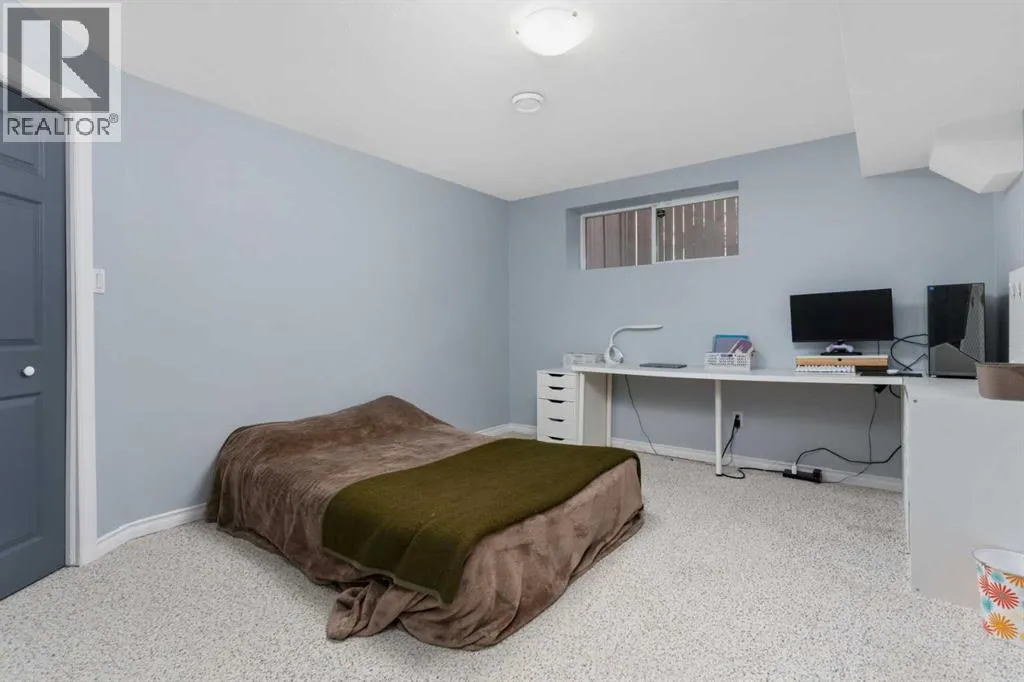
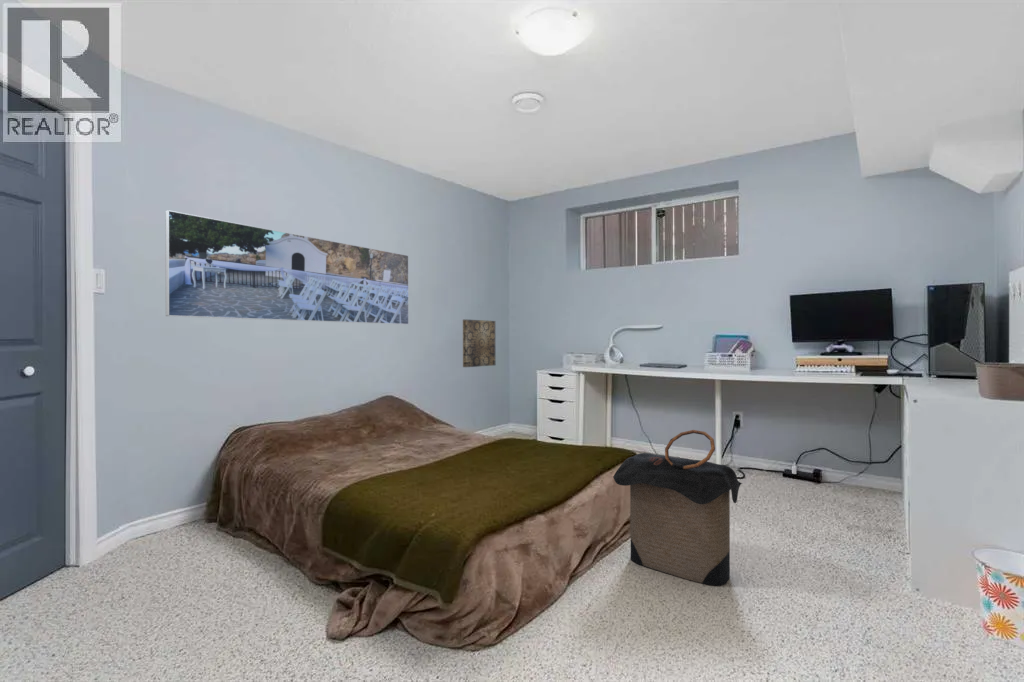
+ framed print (312, 279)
+ laundry hamper (674, 498)
+ wall art (479, 343)
